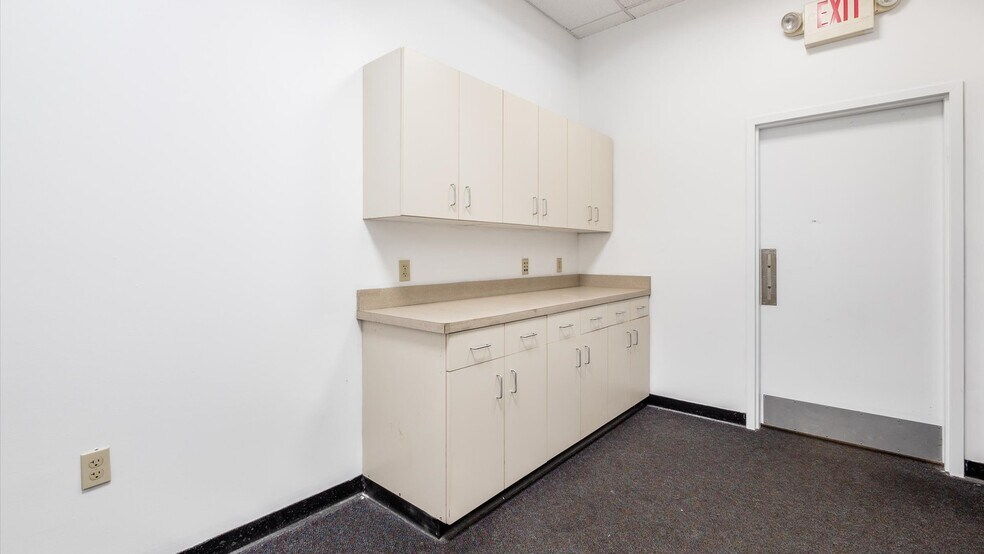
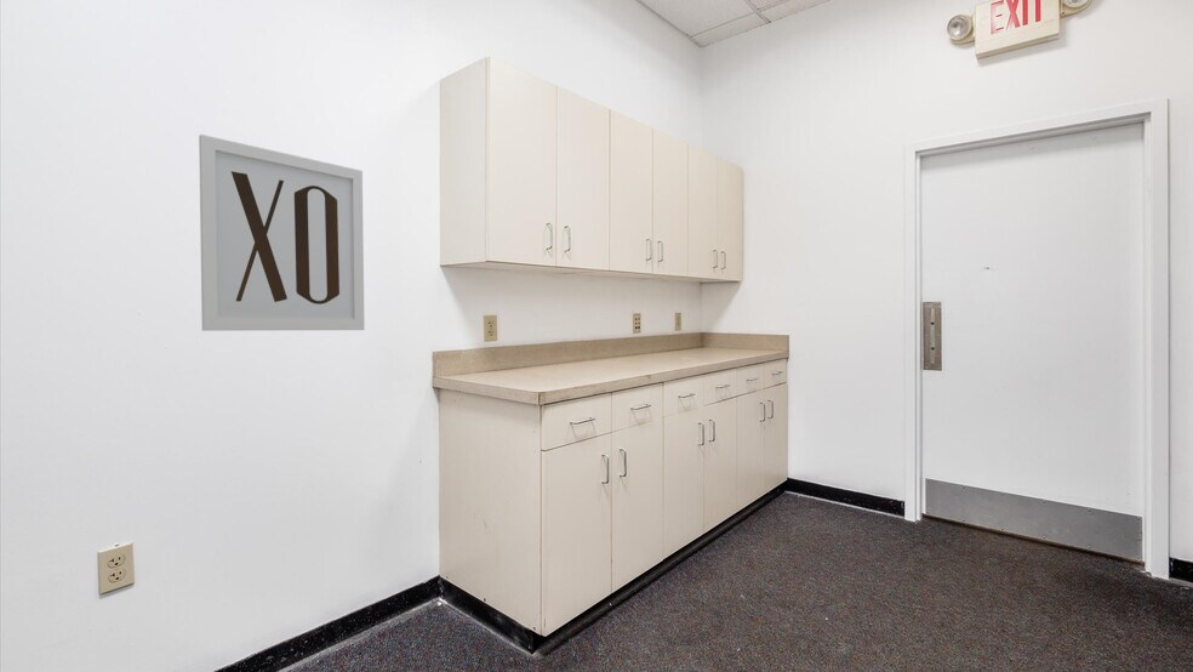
+ wall art (290, 243)
